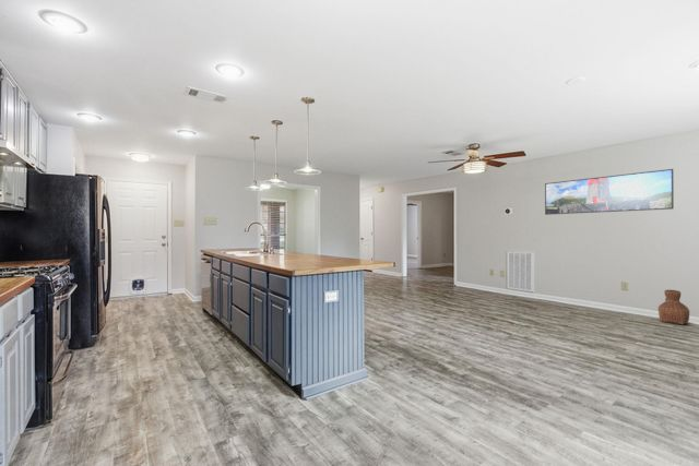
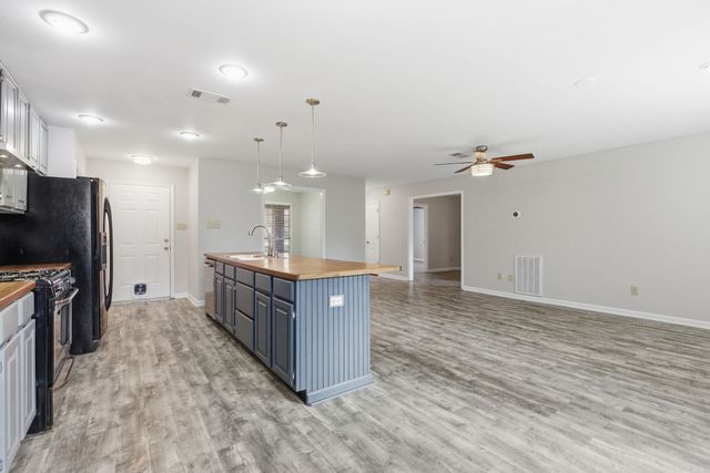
- basket (673, 306)
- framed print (601, 194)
